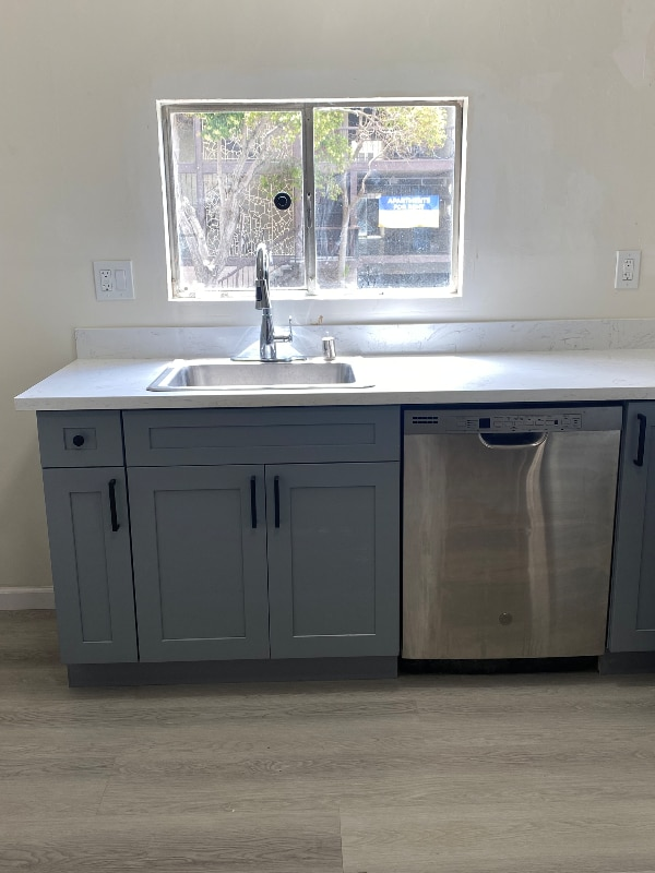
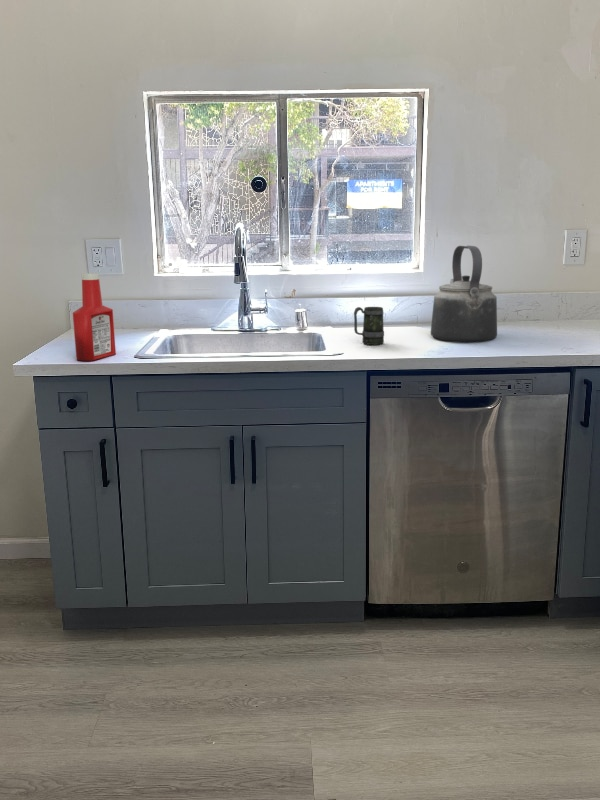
+ soap bottle (93, 315)
+ kettle (463, 291)
+ mug (368, 325)
